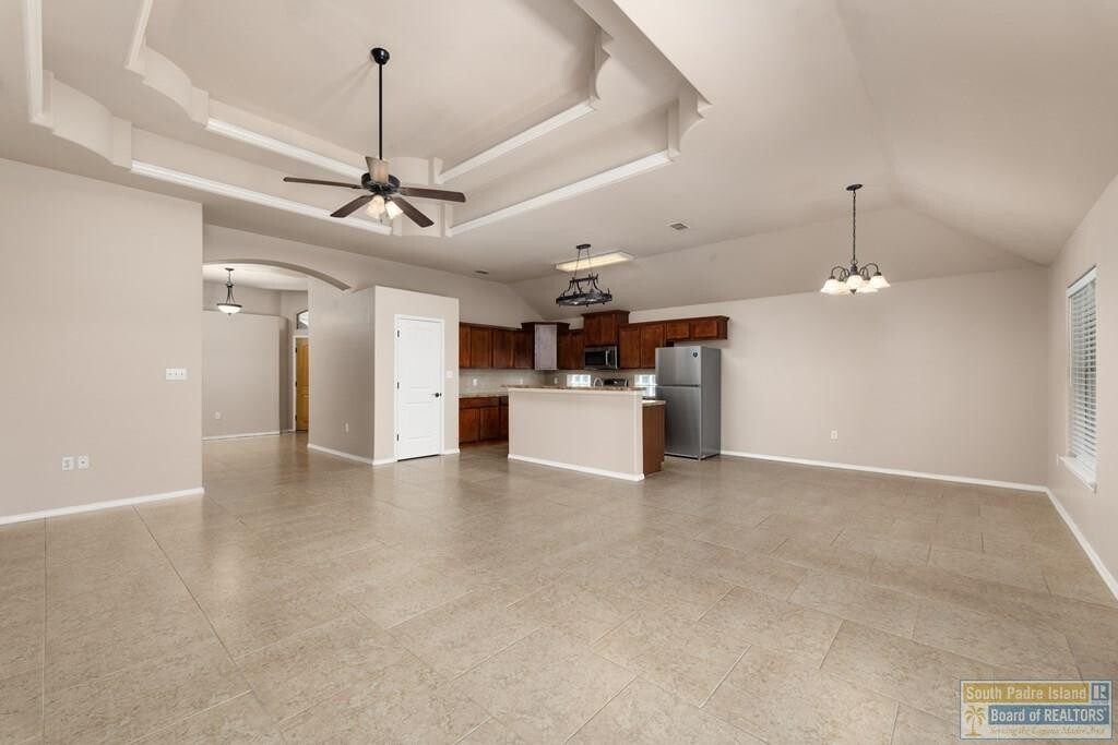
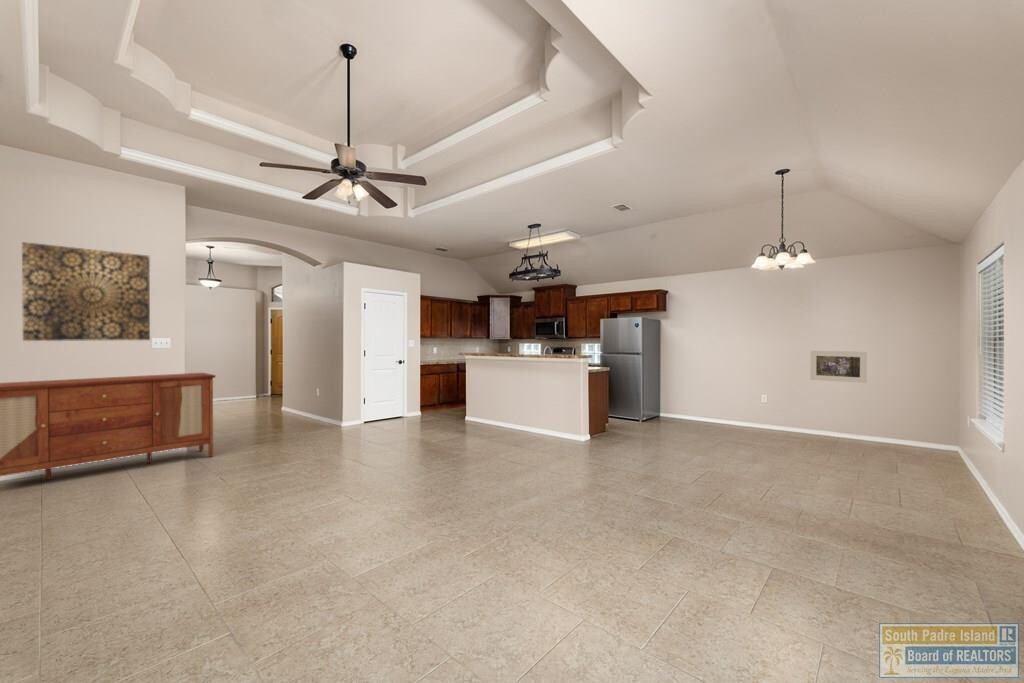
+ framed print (837, 366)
+ sideboard (101, 425)
+ wall art (90, 295)
